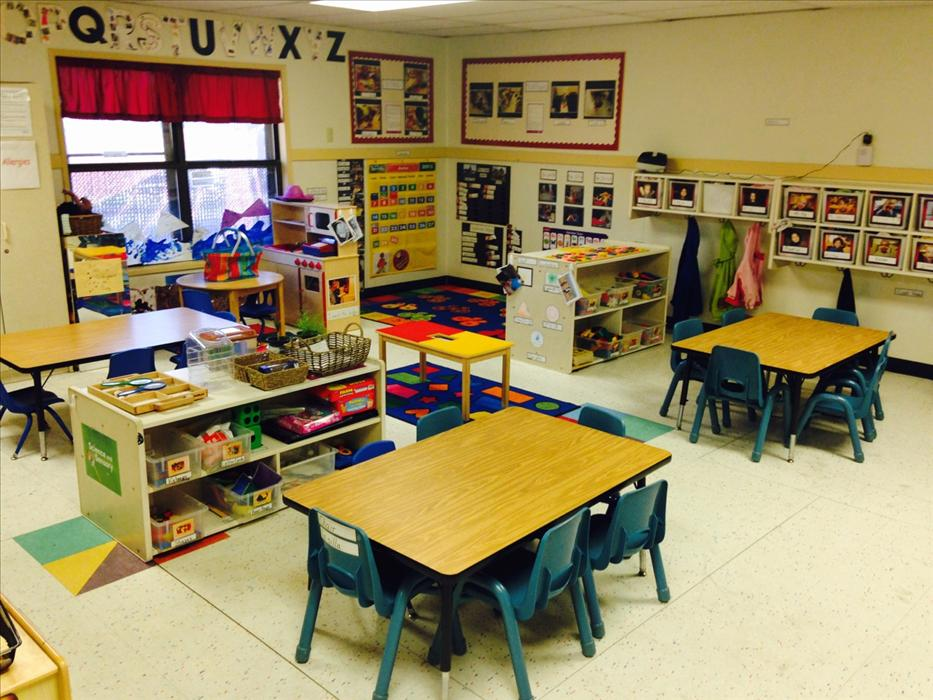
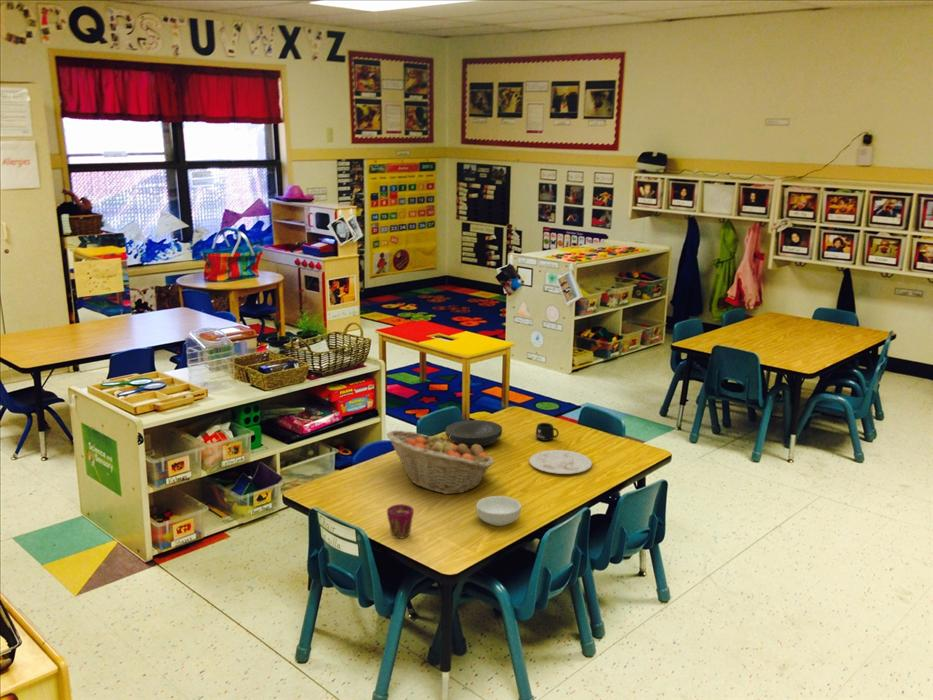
+ plate (473, 434)
+ mug (547, 432)
+ plate (560, 462)
+ fruit basket (439, 456)
+ cereal bowl (498, 513)
+ cup (398, 520)
